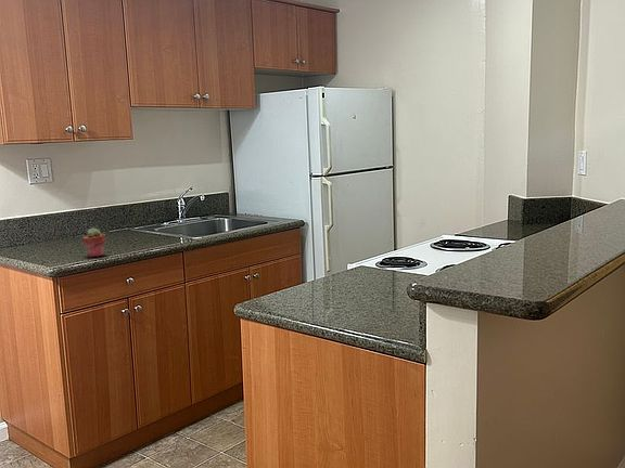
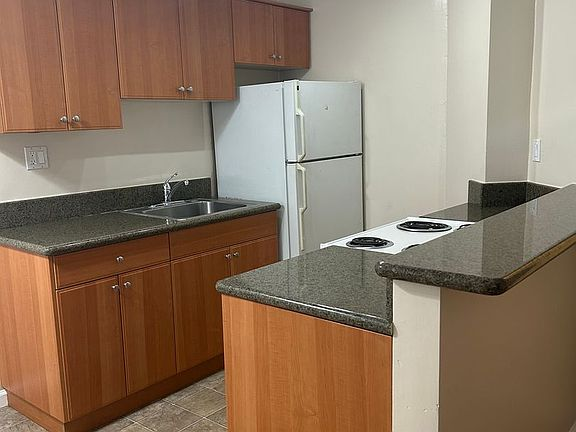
- potted succulent (94, 240)
